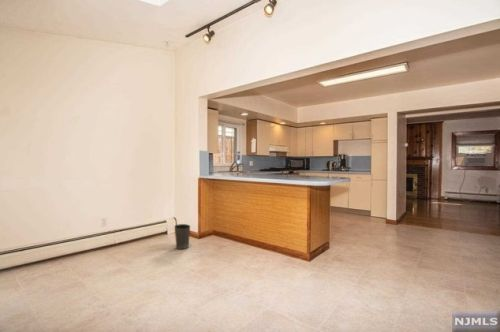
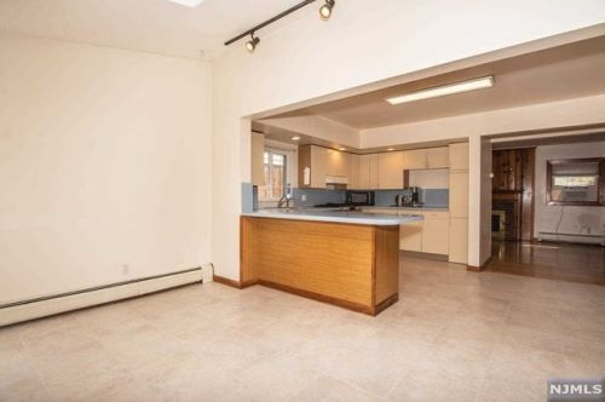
- waste basket (182, 236)
